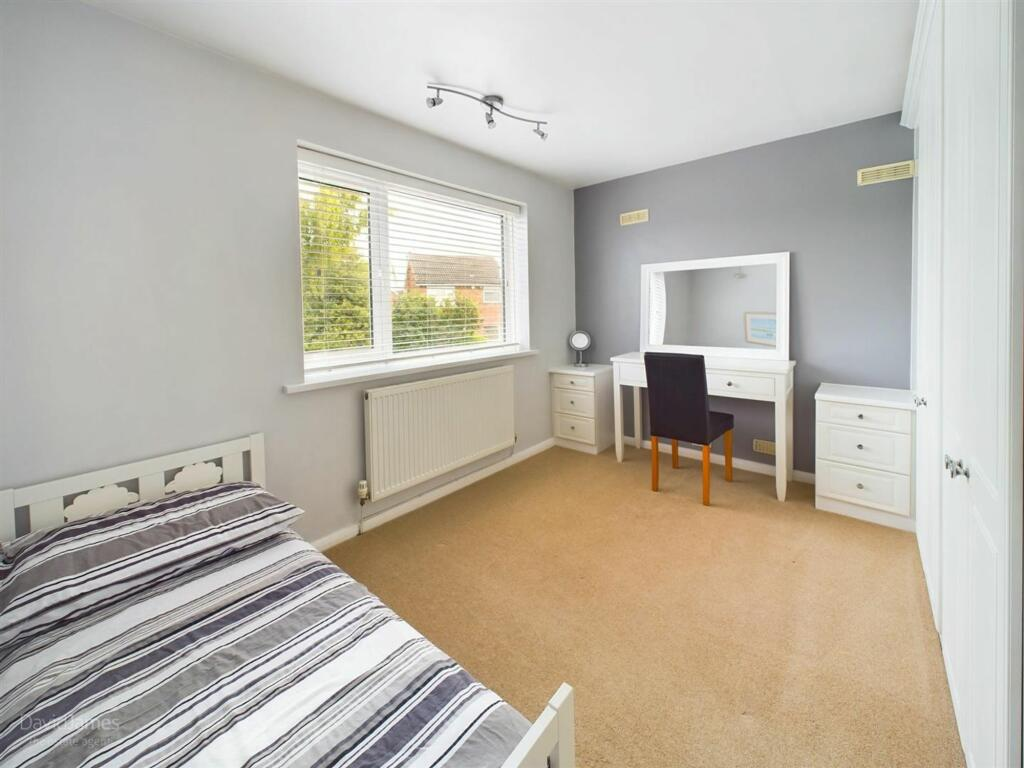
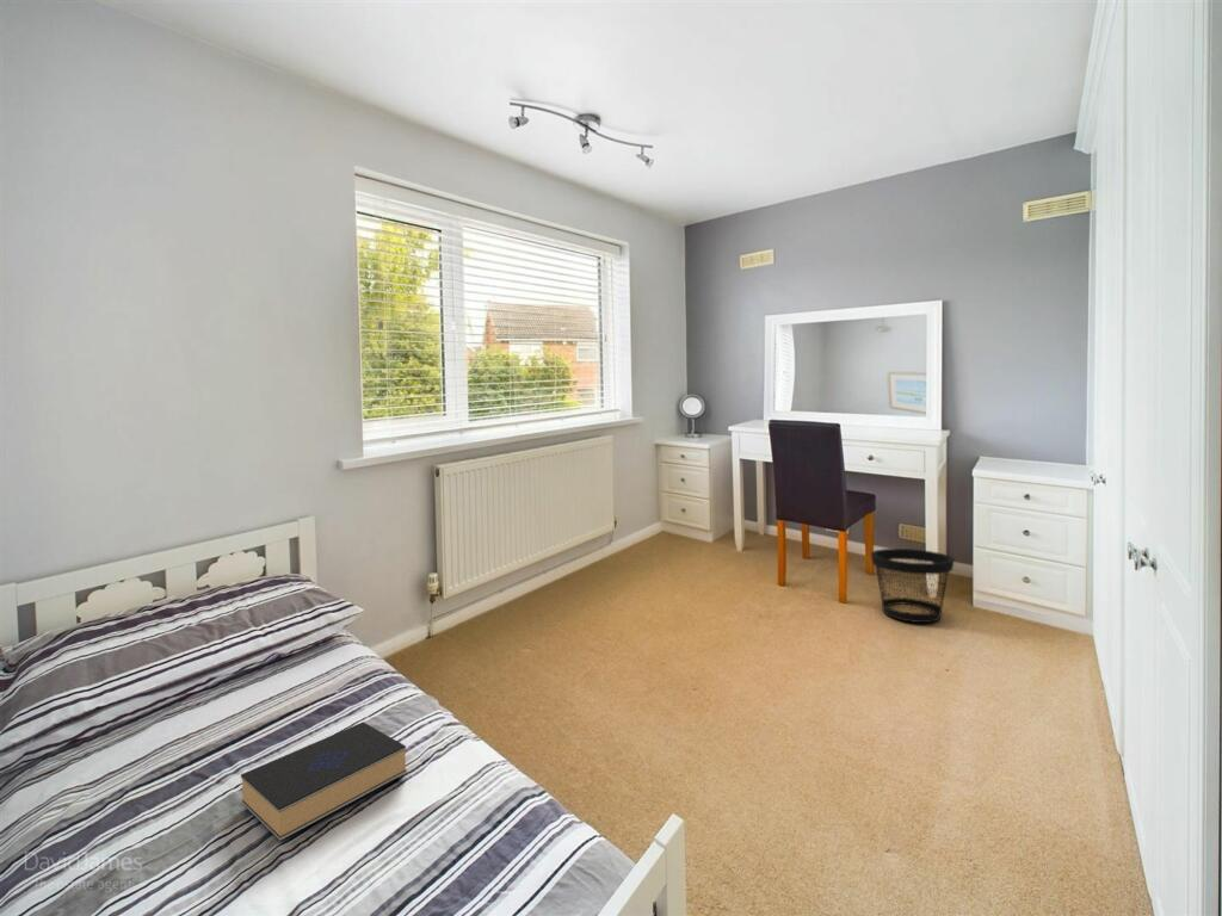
+ wastebasket (911, 584)
+ book (327, 775)
